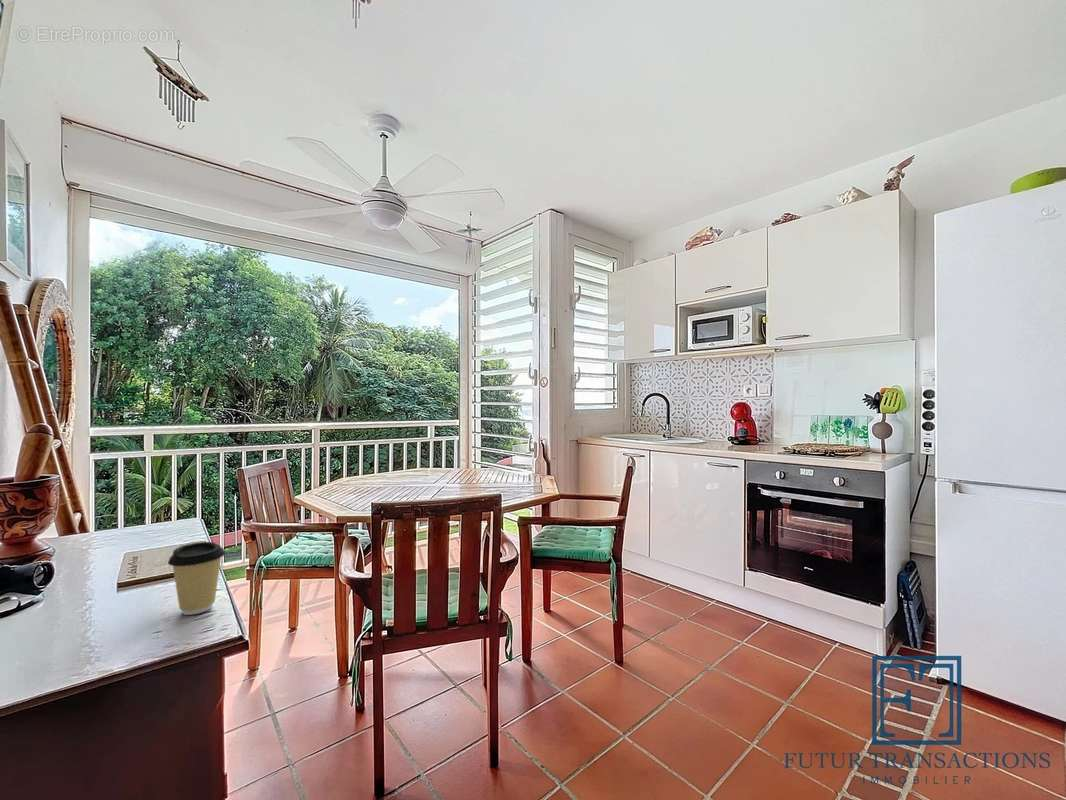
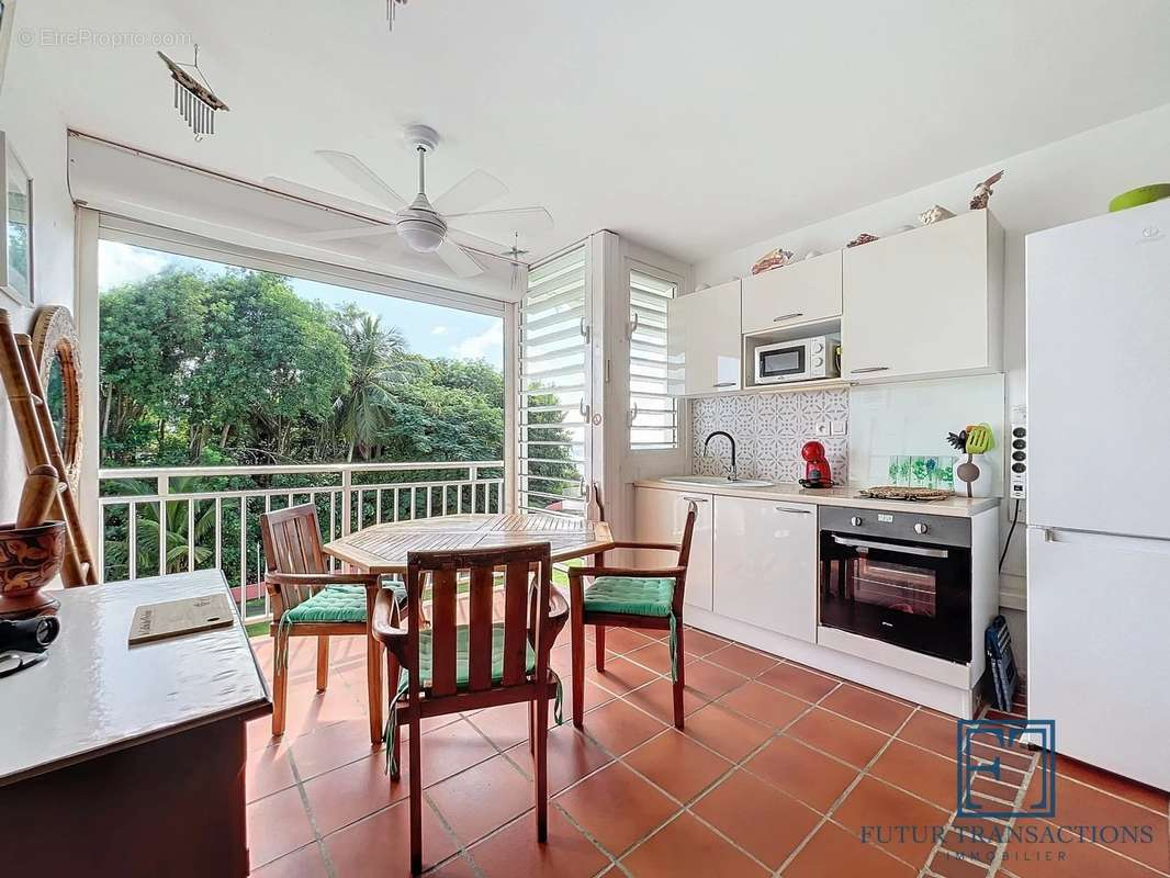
- coffee cup (197, 578)
